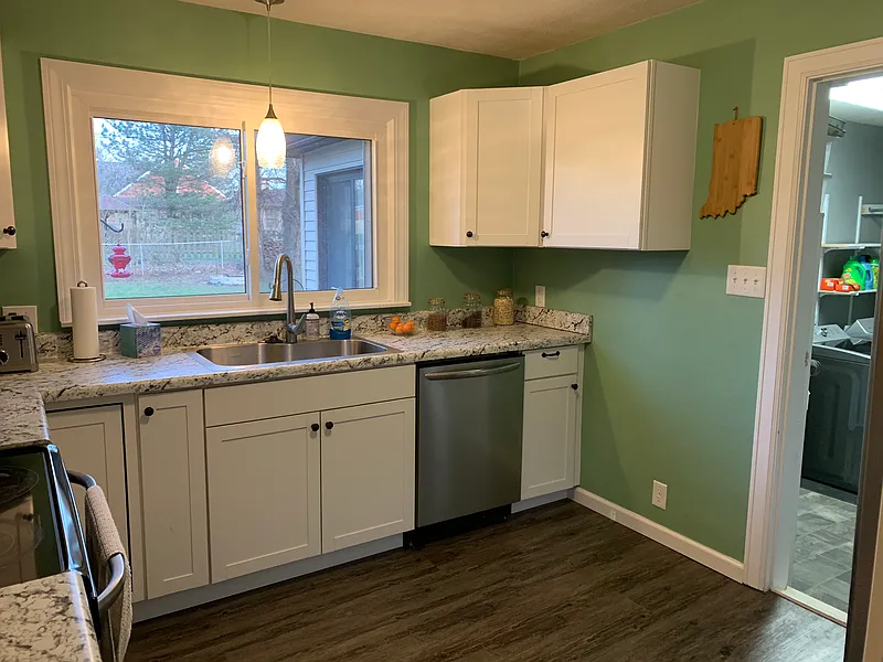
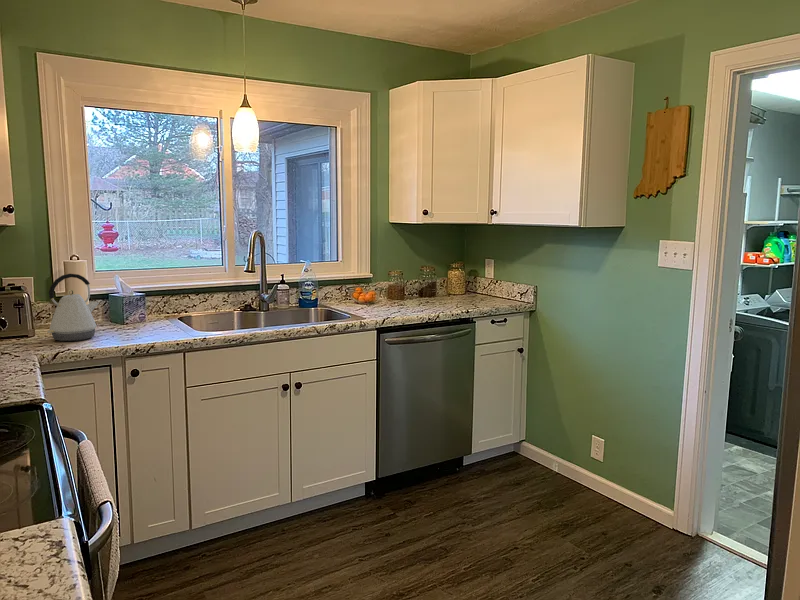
+ kettle (73, 306)
